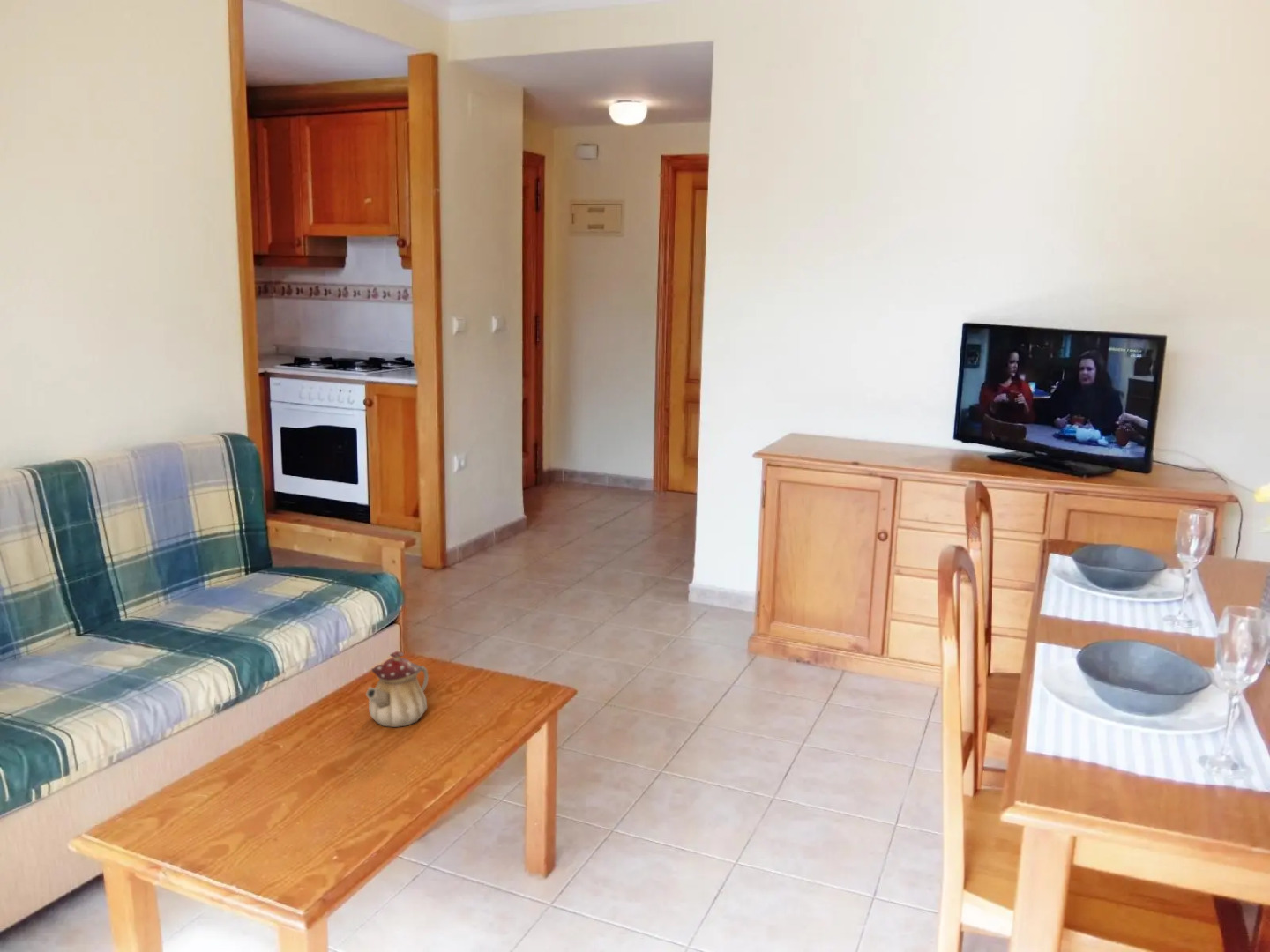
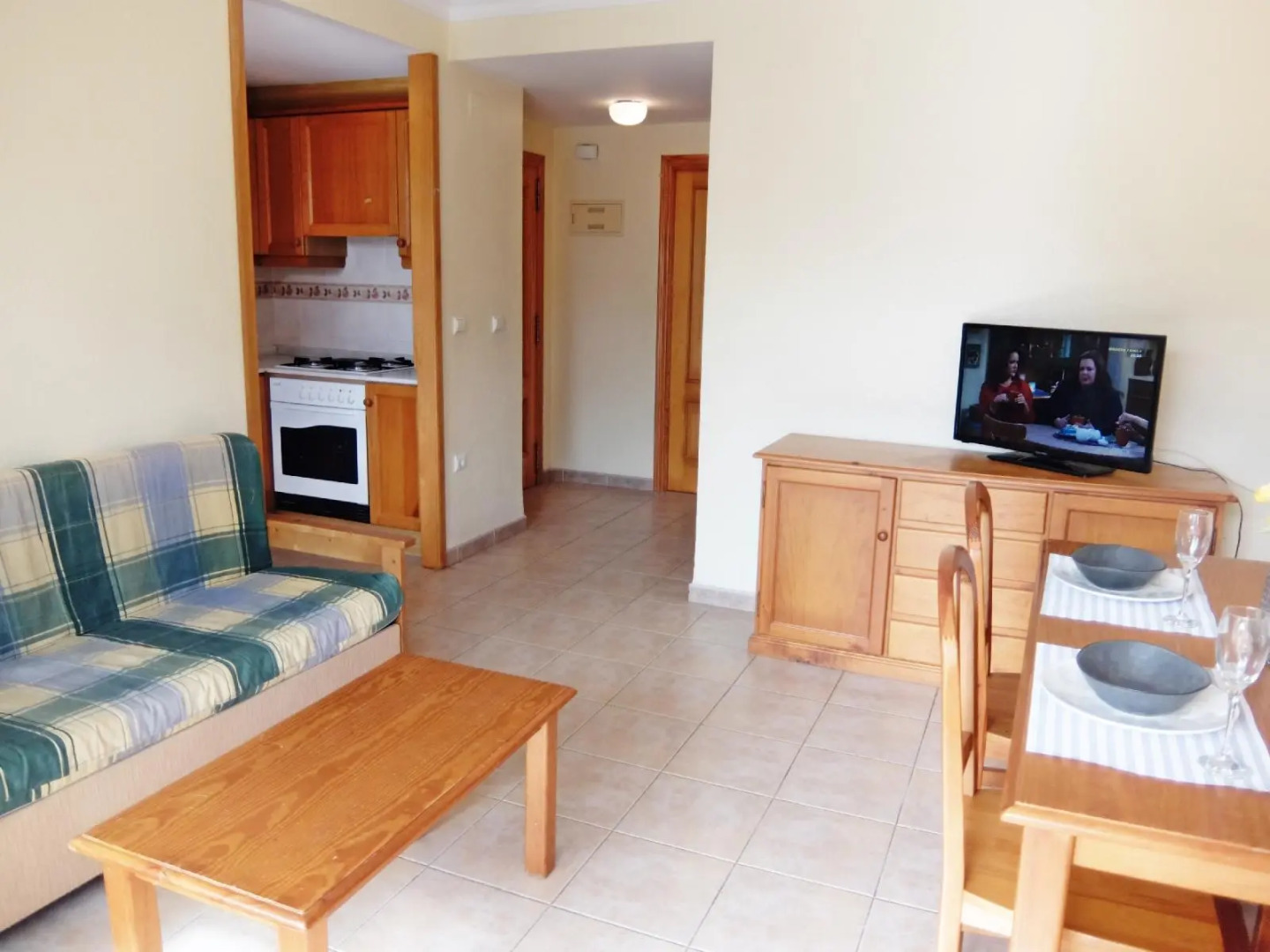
- teapot (400, 682)
